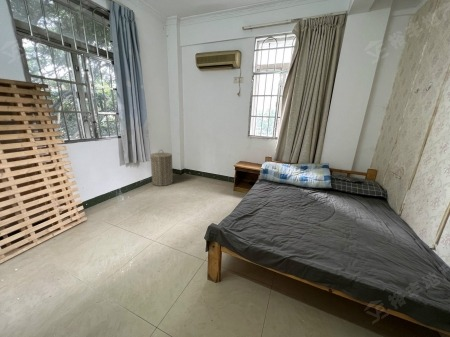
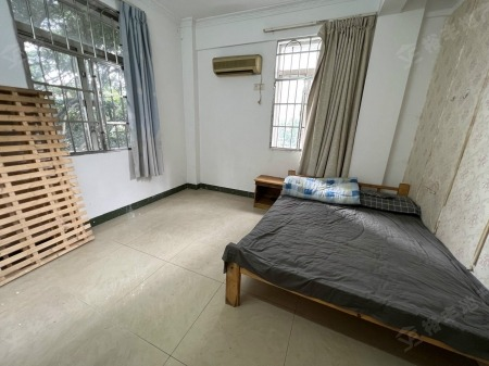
- laundry hamper (161, 166)
